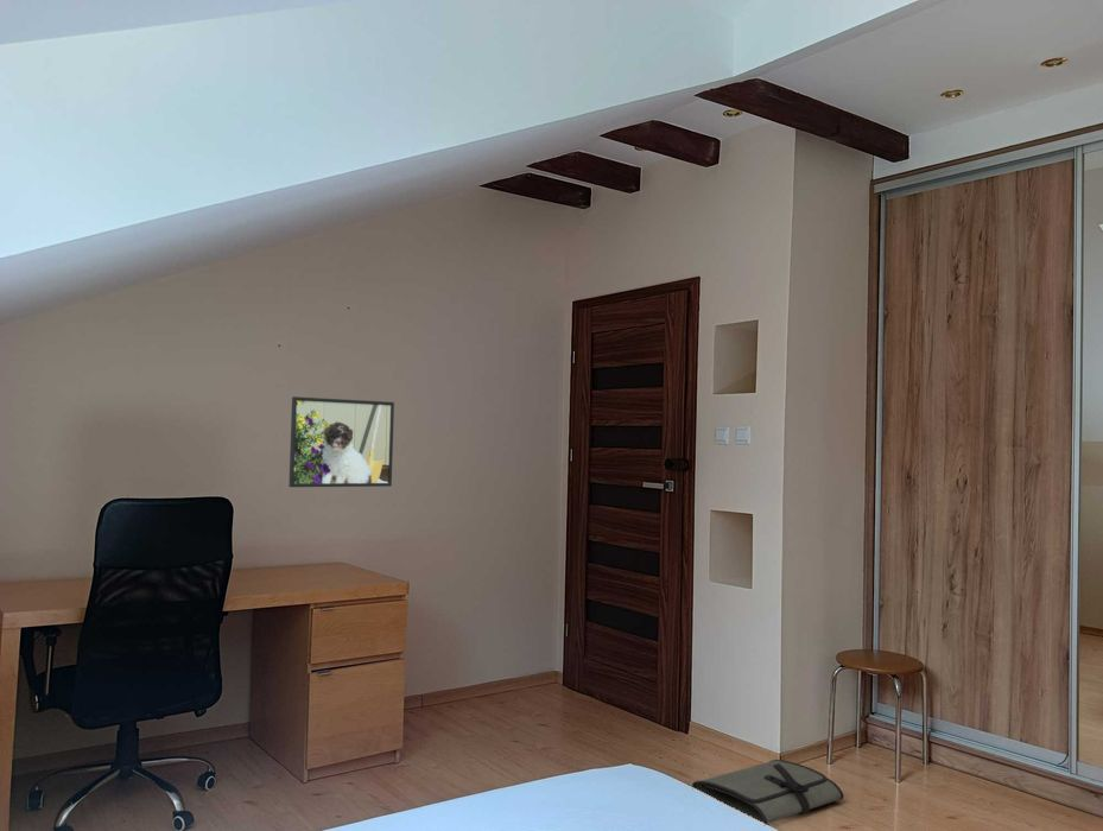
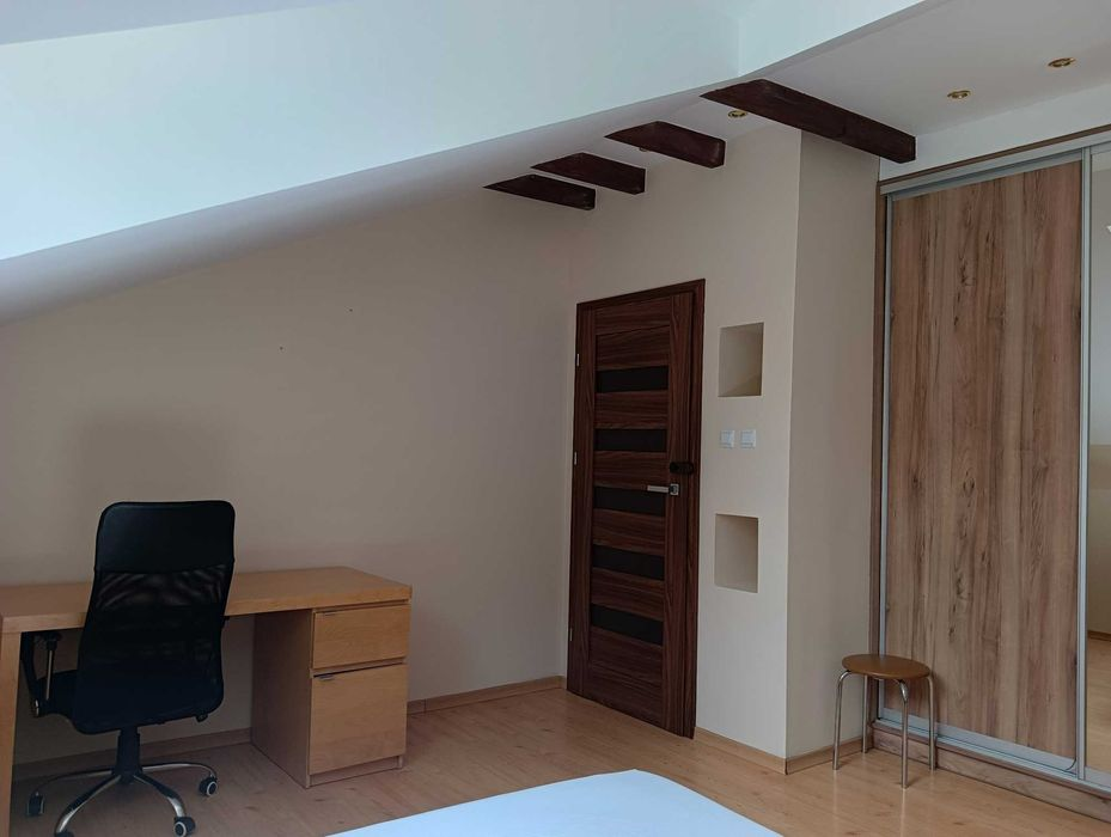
- tool roll (767, 780)
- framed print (343, 443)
